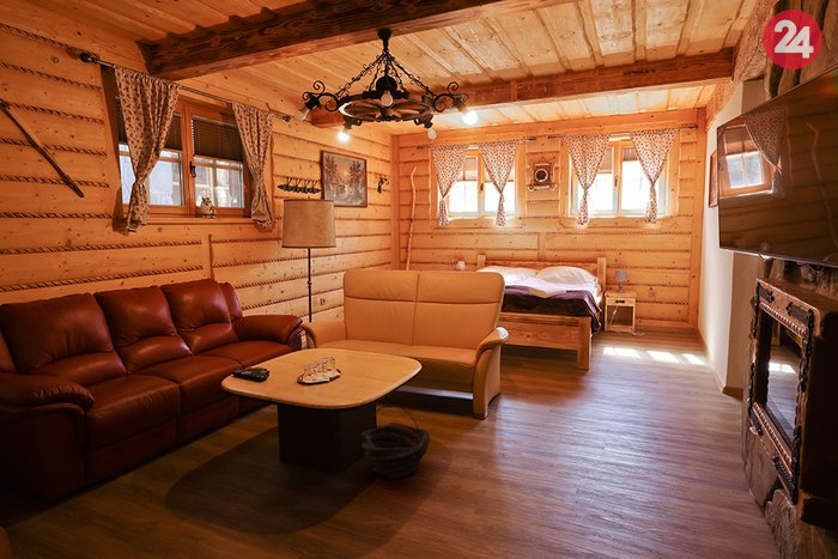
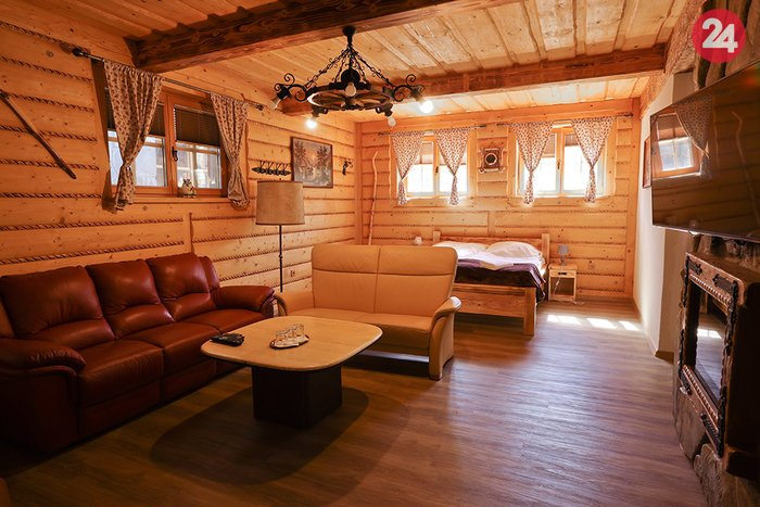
- basket (395, 436)
